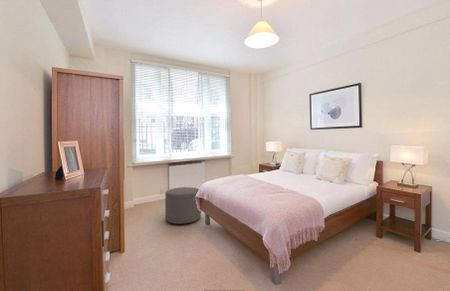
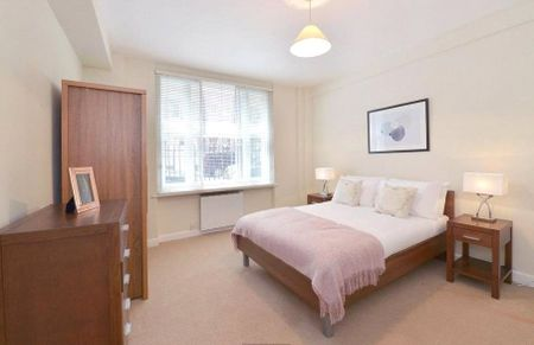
- ottoman (183, 204)
